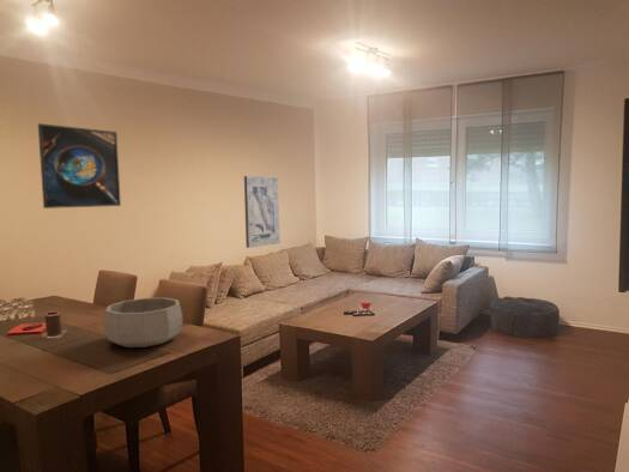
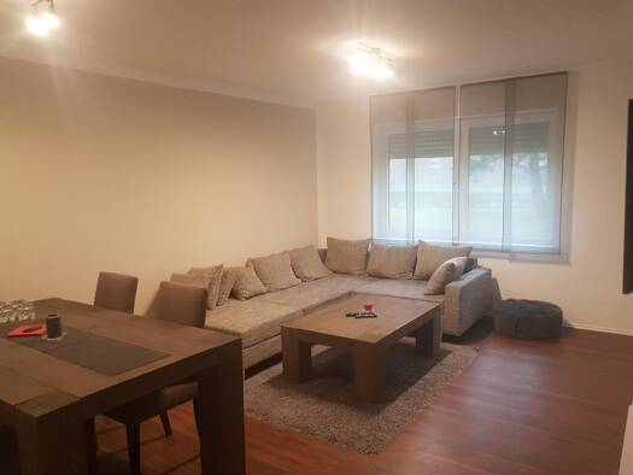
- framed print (81, 168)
- wall art (262, 211)
- decorative bowl (144, 322)
